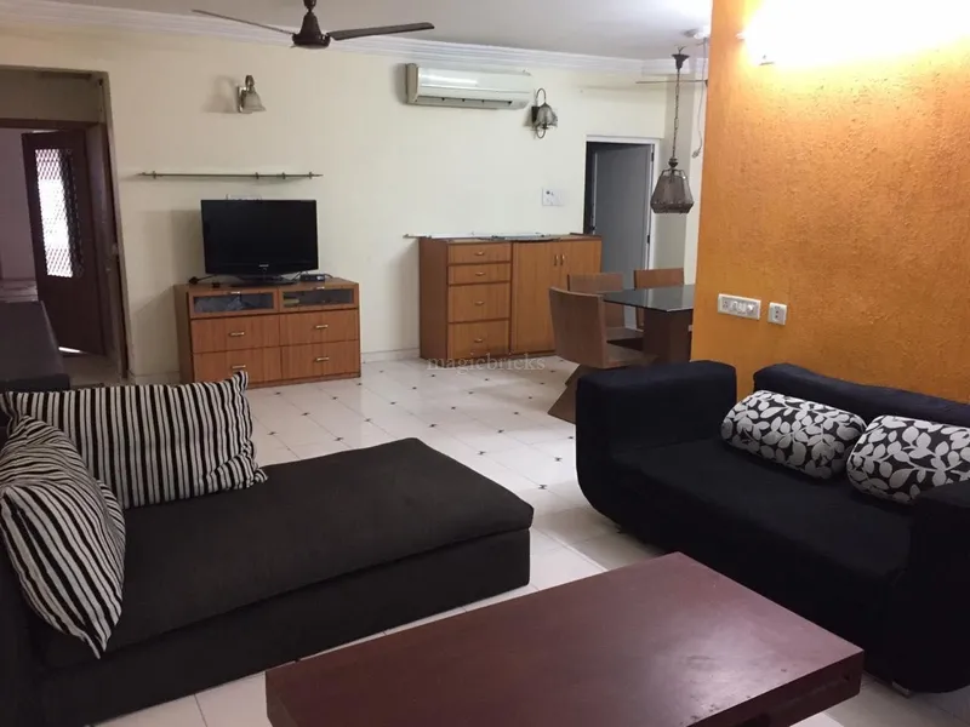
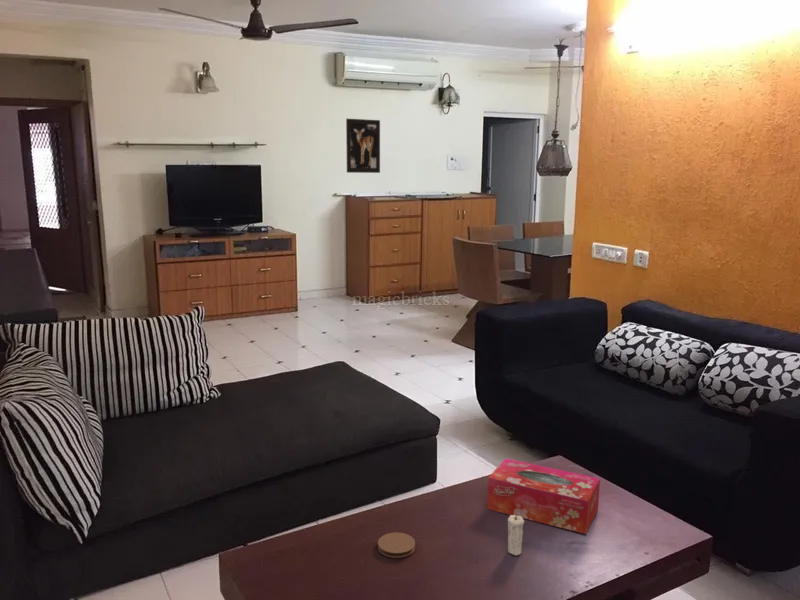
+ wall art (363, 146)
+ coaster (396, 544)
+ candle (515, 531)
+ tissue box (543, 493)
